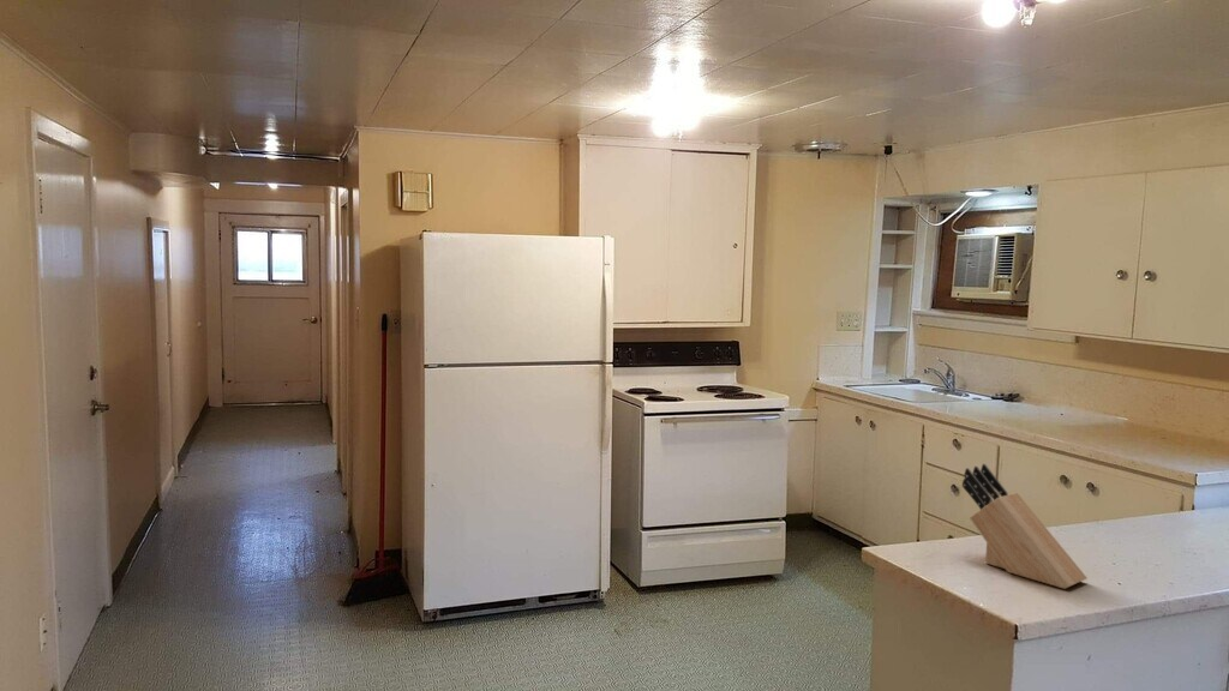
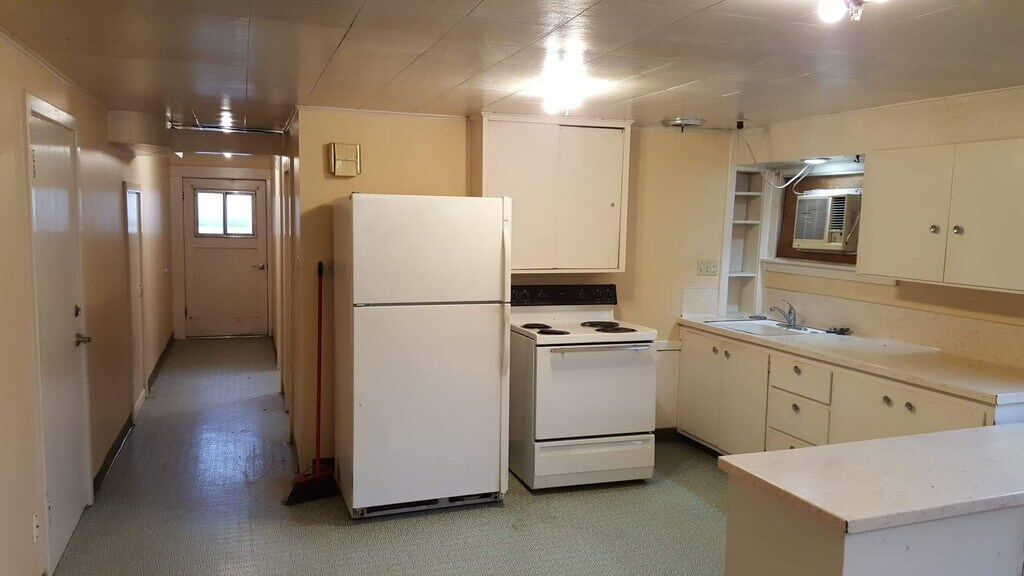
- knife block (1019, 521)
